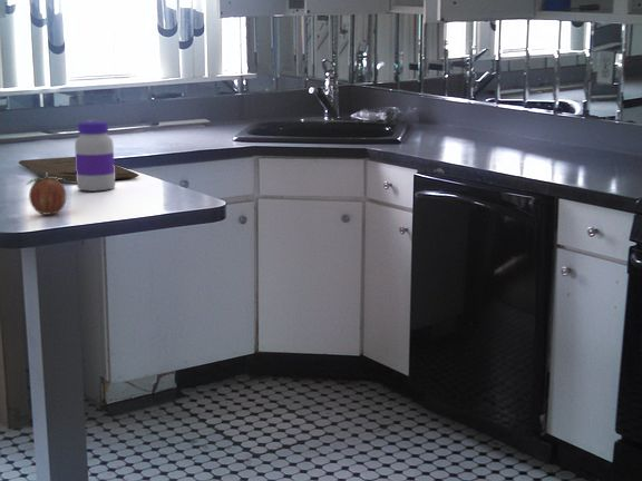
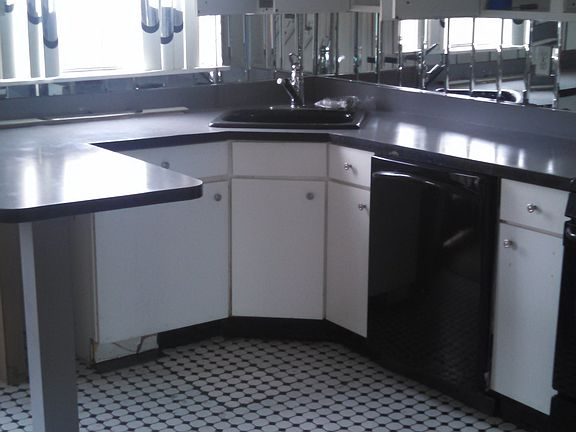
- fruit (47, 193)
- jar (94, 155)
- cutting board (75, 168)
